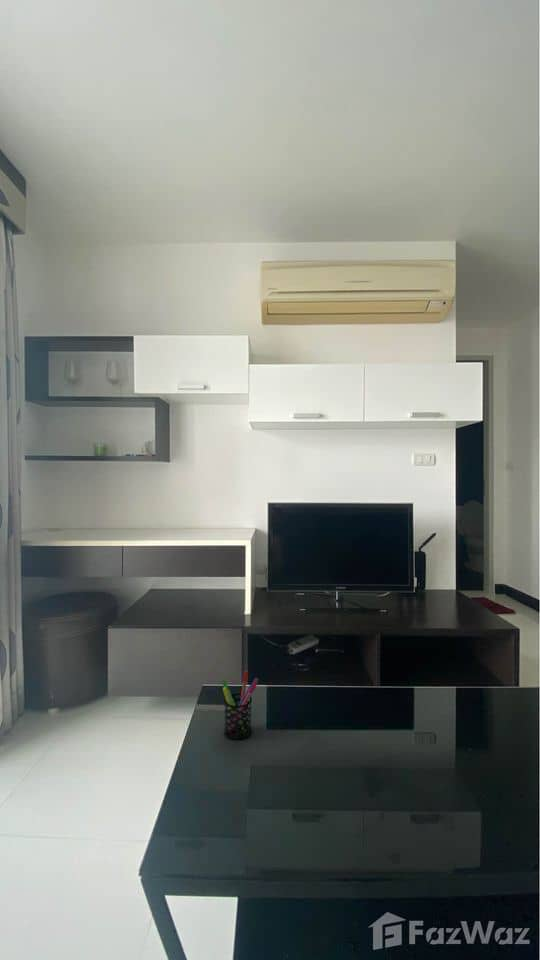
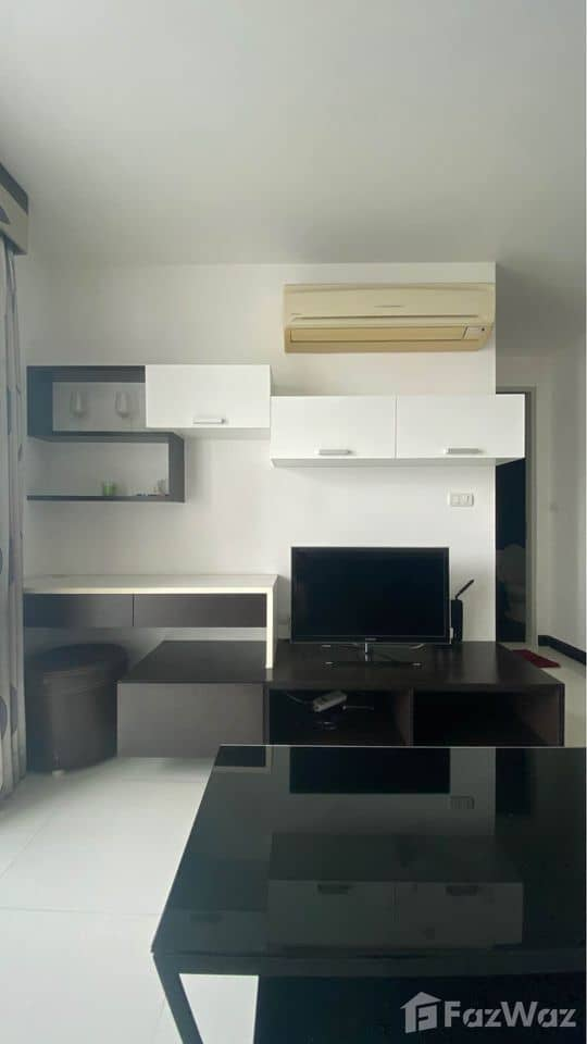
- pen holder (235, 701)
